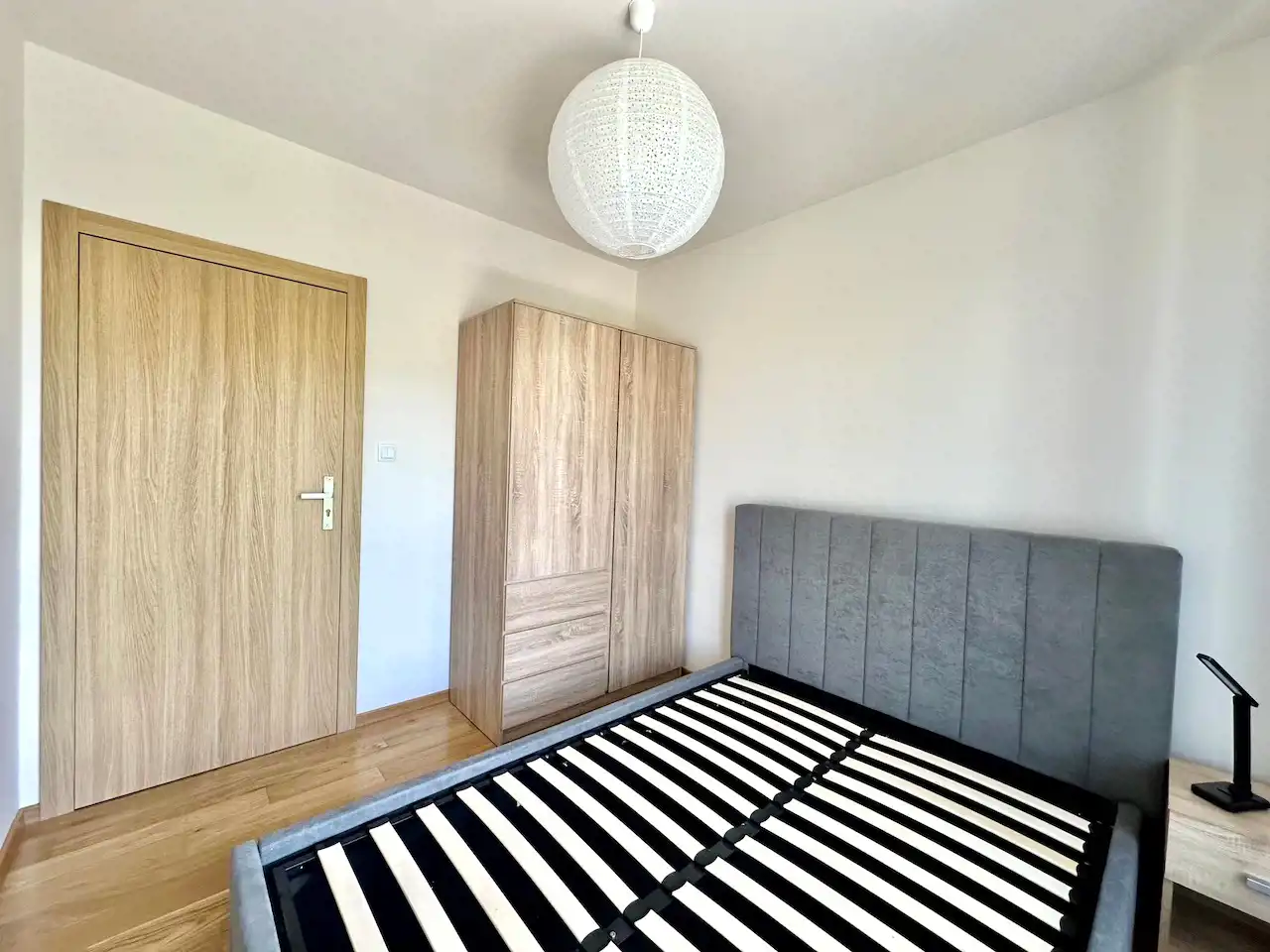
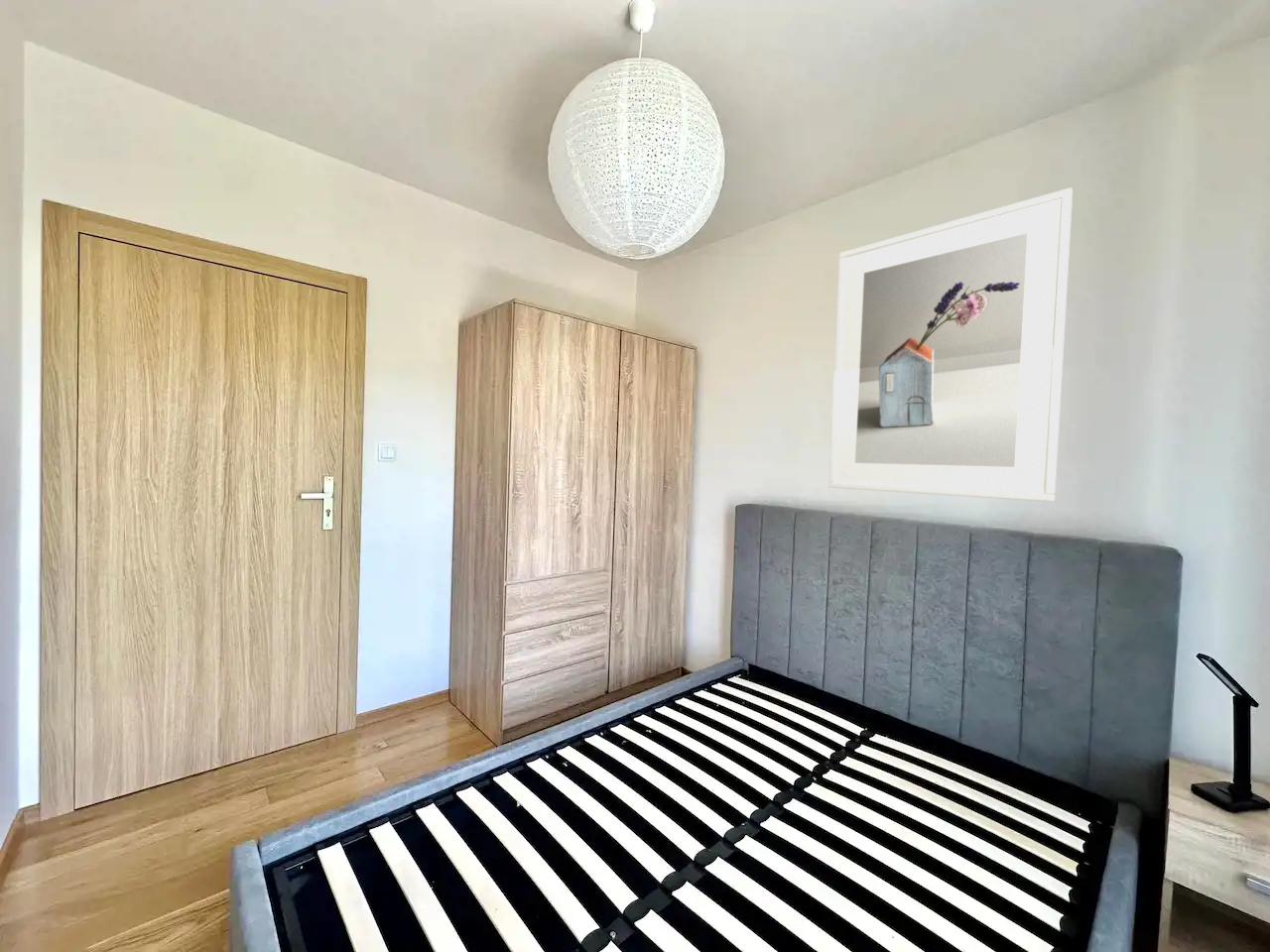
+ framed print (932, 360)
